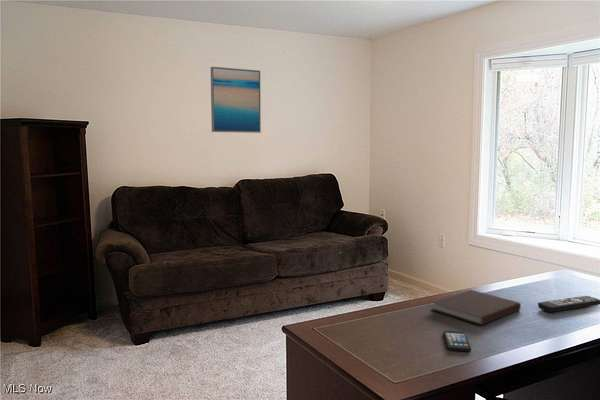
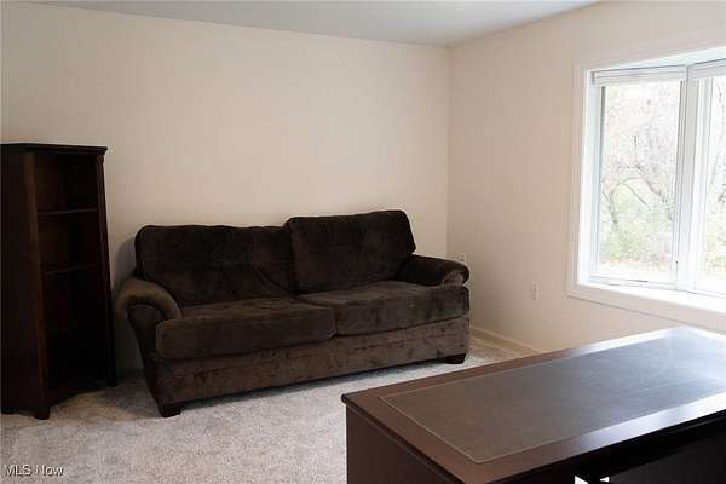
- smartphone (456, 340)
- wall art (236, 100)
- notebook (475, 306)
- remote control (569, 303)
